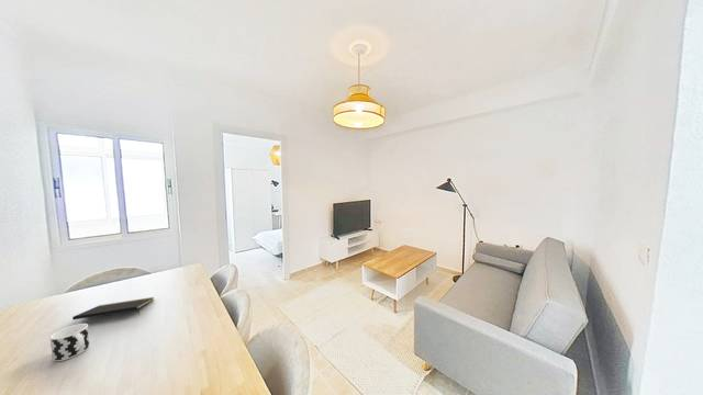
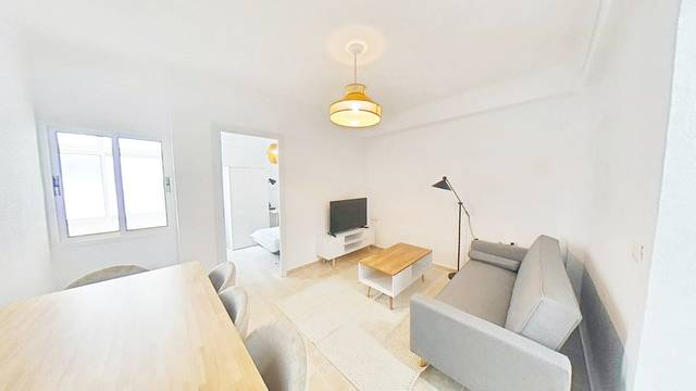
- cup (72, 342)
- notepad (118, 307)
